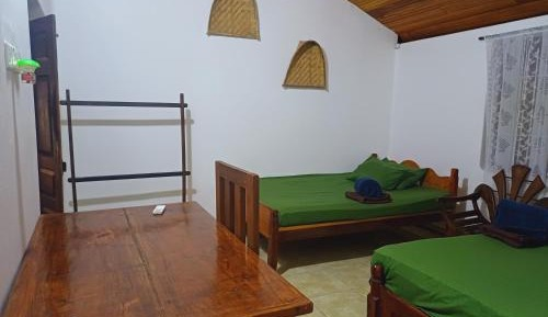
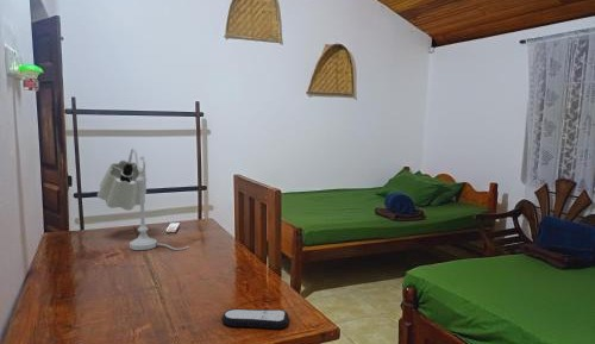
+ table lamp (138, 194)
+ remote control (255, 318)
